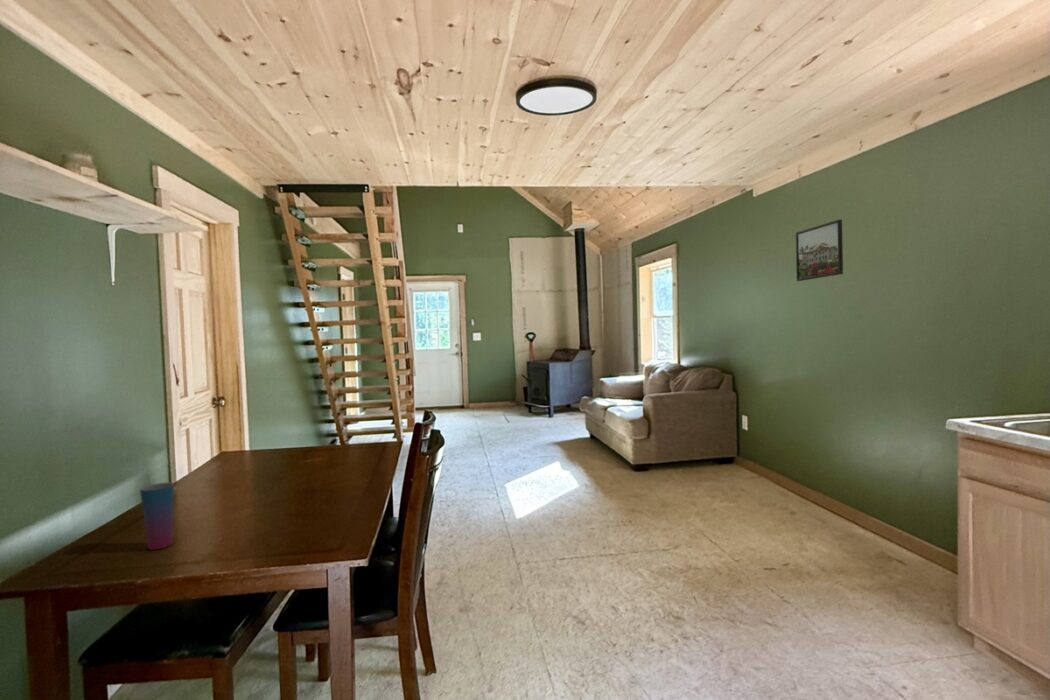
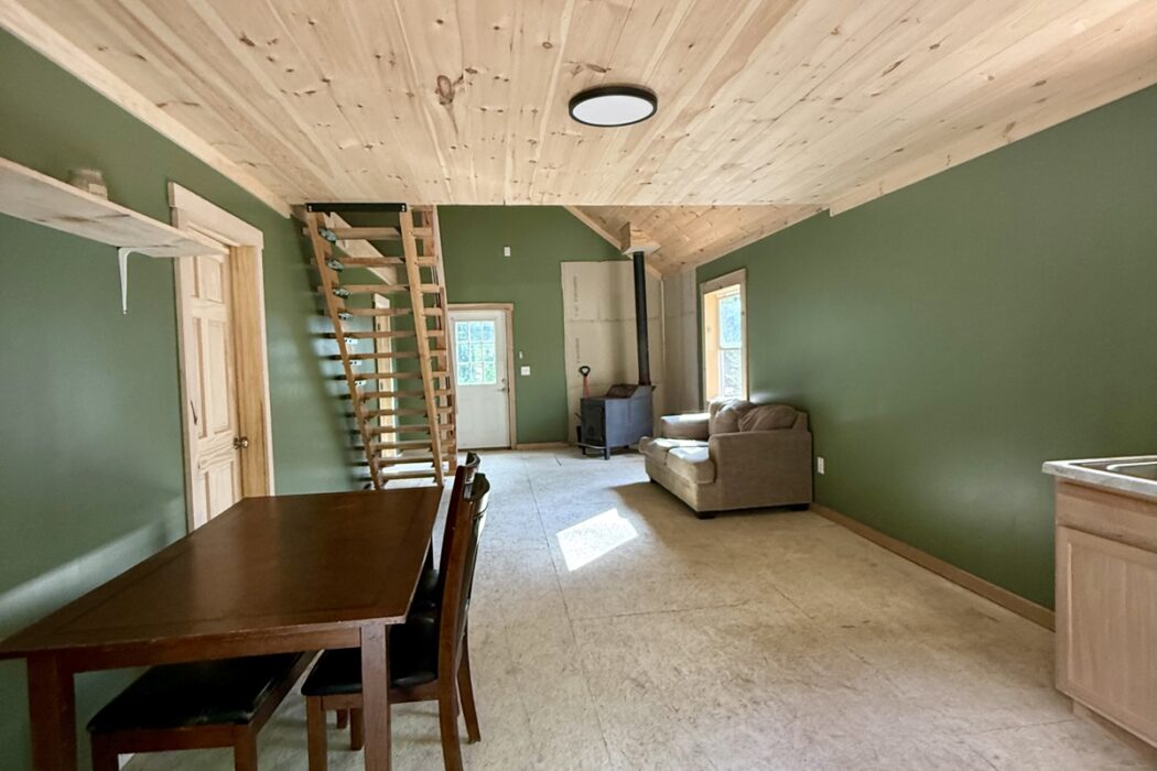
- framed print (817, 252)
- cup (158, 516)
